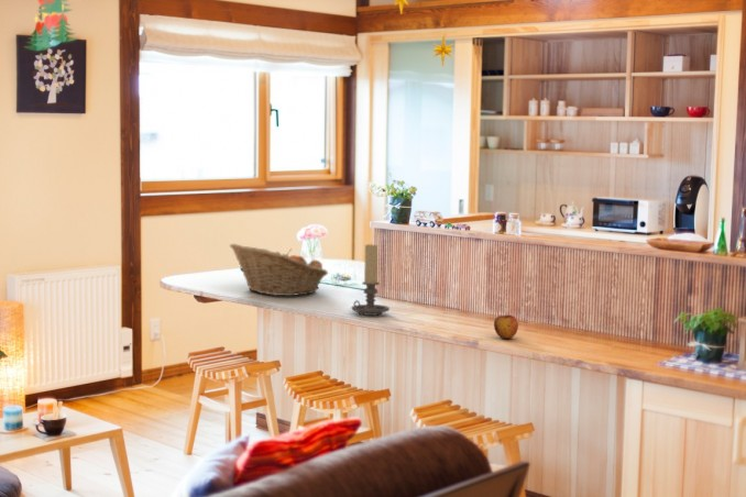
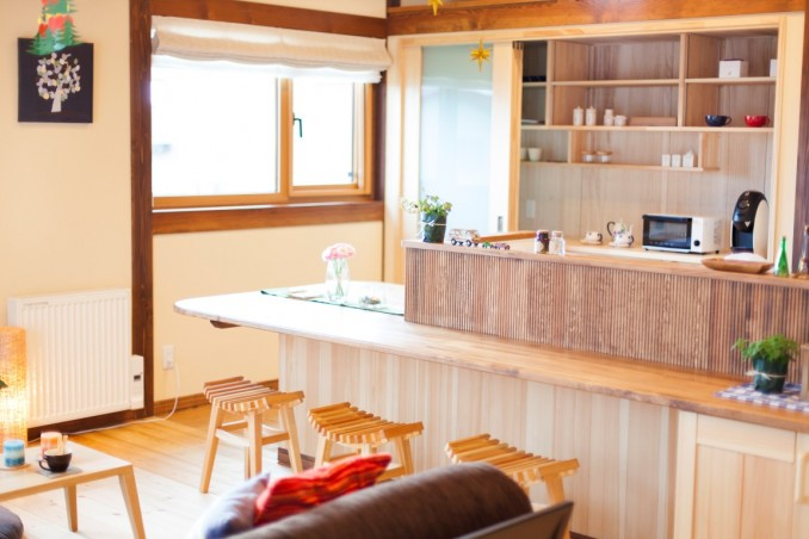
- apple (505, 327)
- candle holder (367, 278)
- fruit basket (277, 267)
